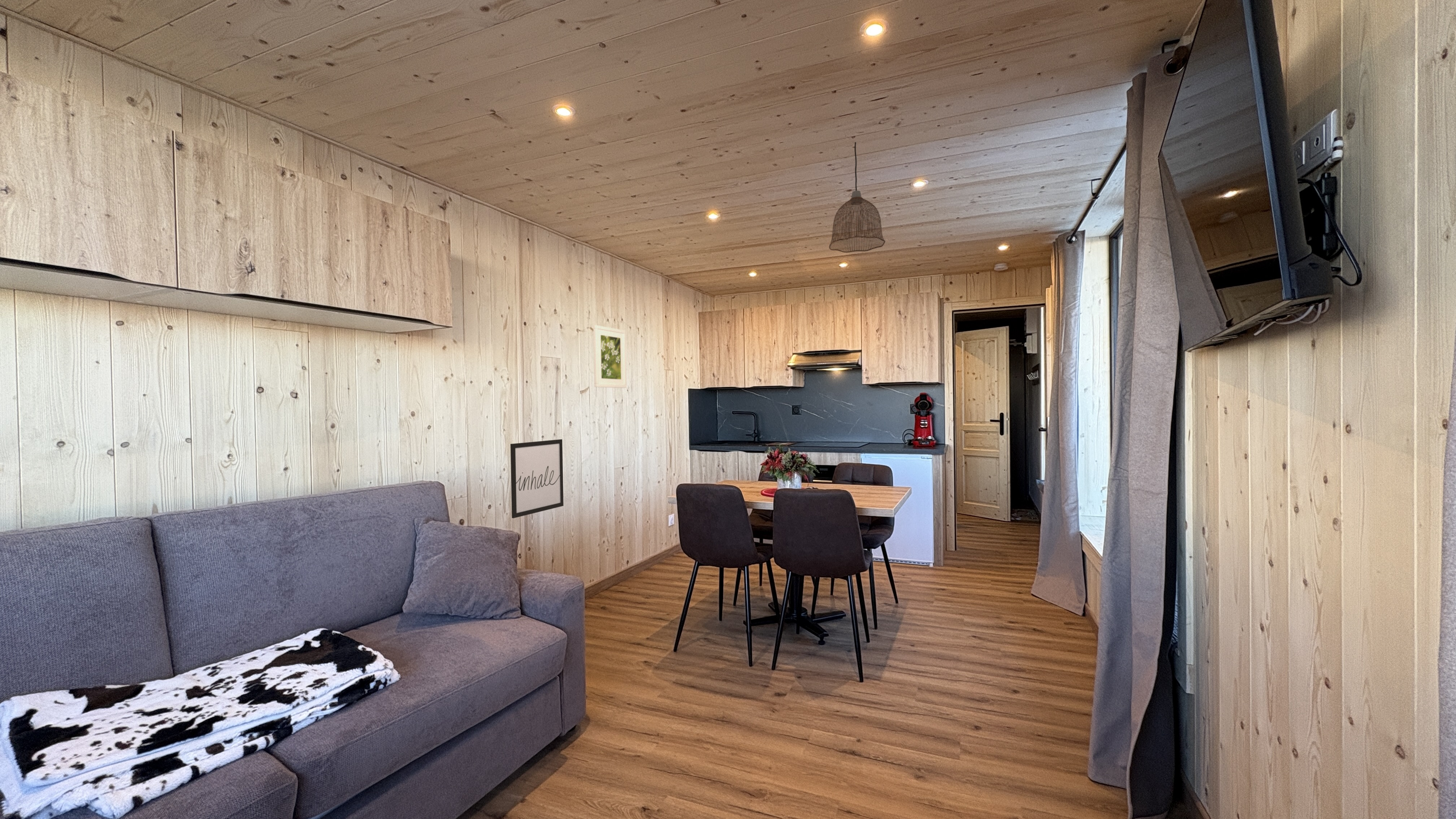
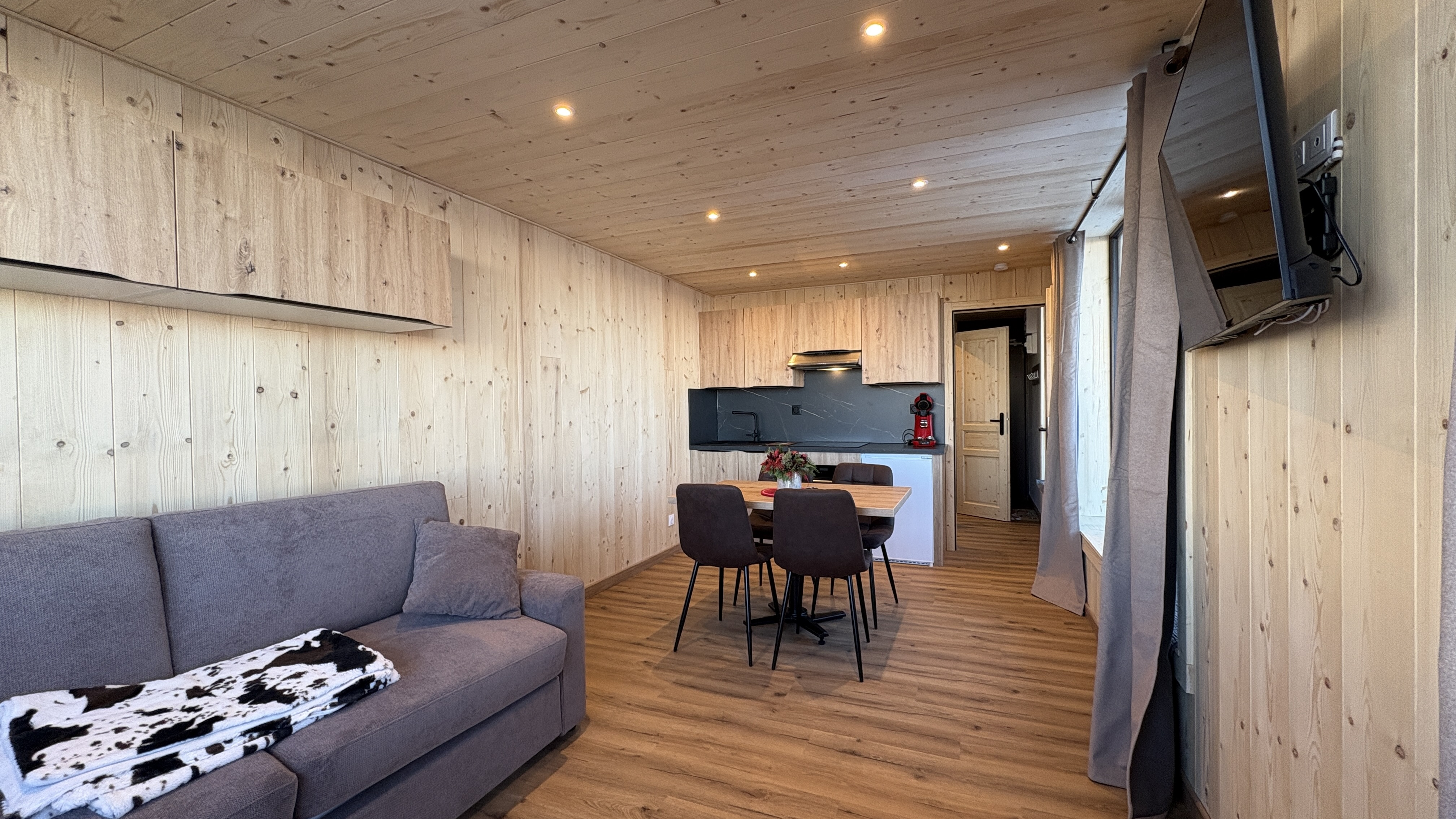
- wall art (538, 476)
- pendant lamp (856, 194)
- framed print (610, 358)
